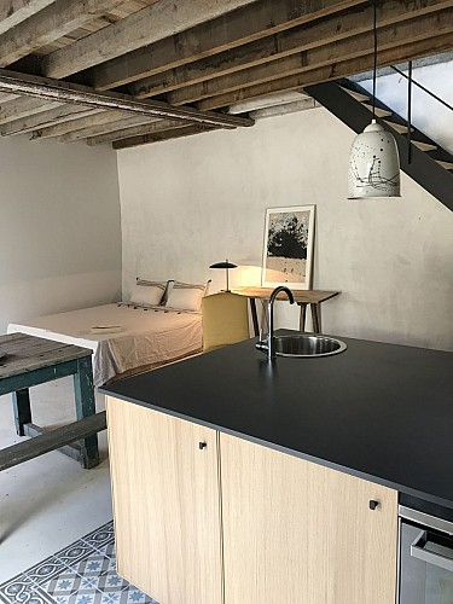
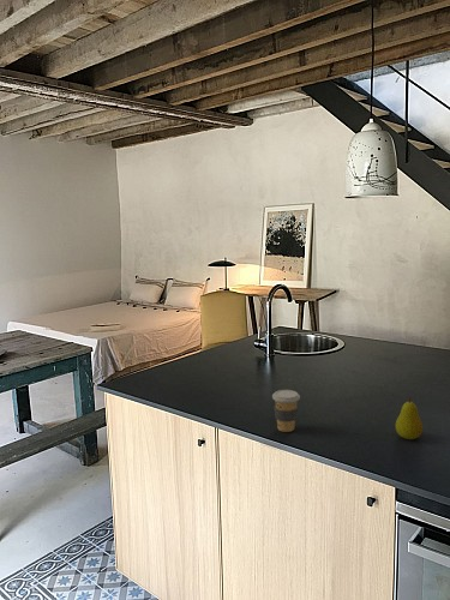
+ coffee cup (286, 410)
+ fruit (409, 416)
